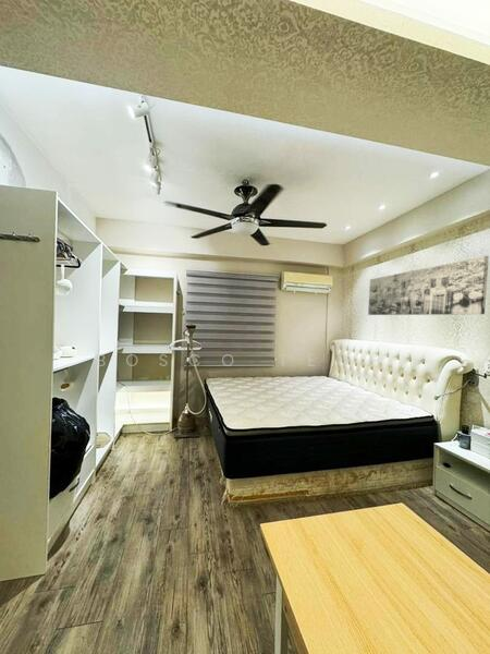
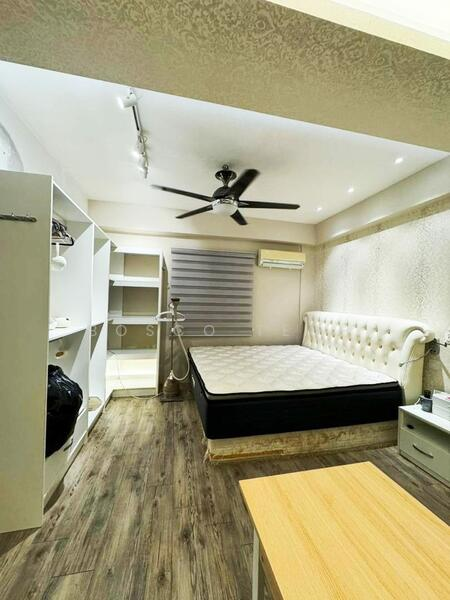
- wall art (413, 292)
